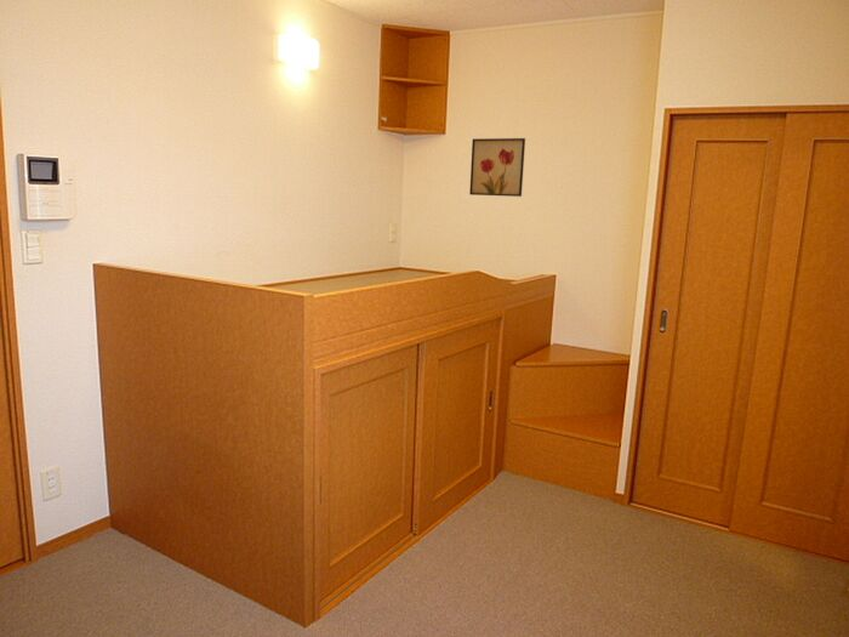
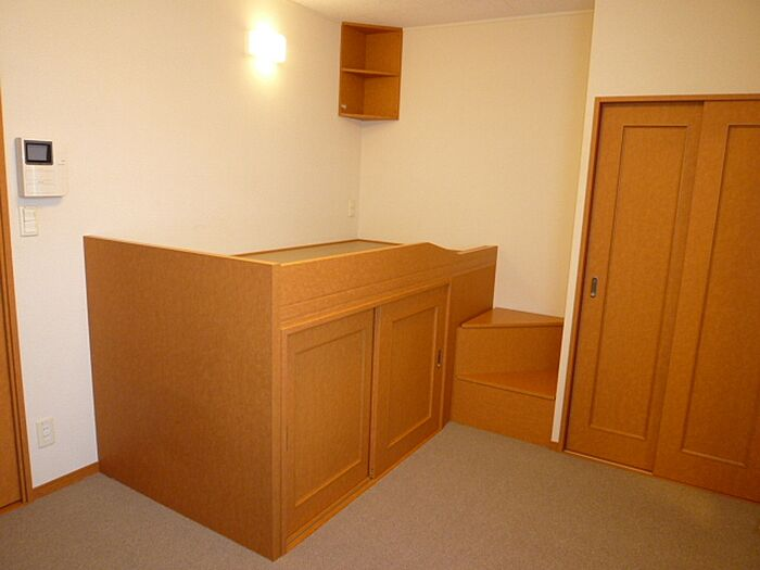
- wall art (496, 166)
